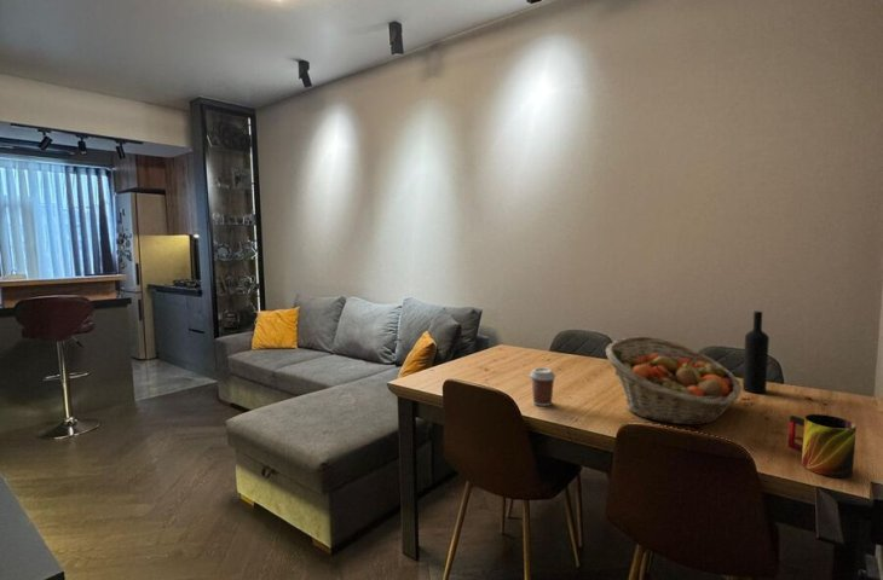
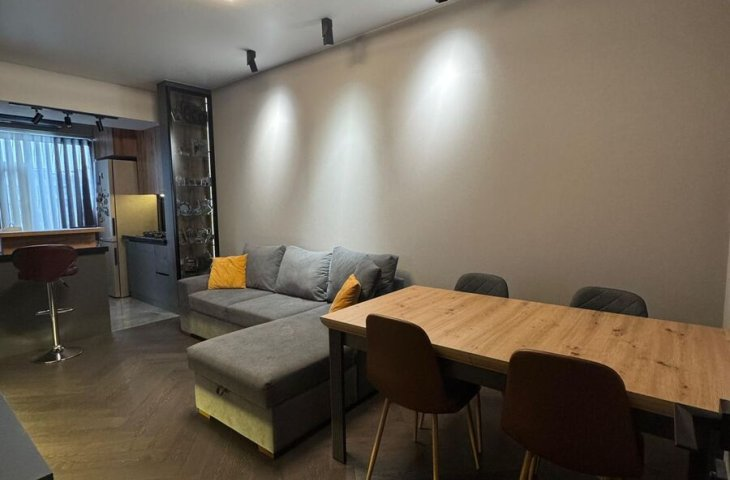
- fruit basket (670, 376)
- mug (816, 441)
- wine bottle (756, 350)
- coffee cup (542, 385)
